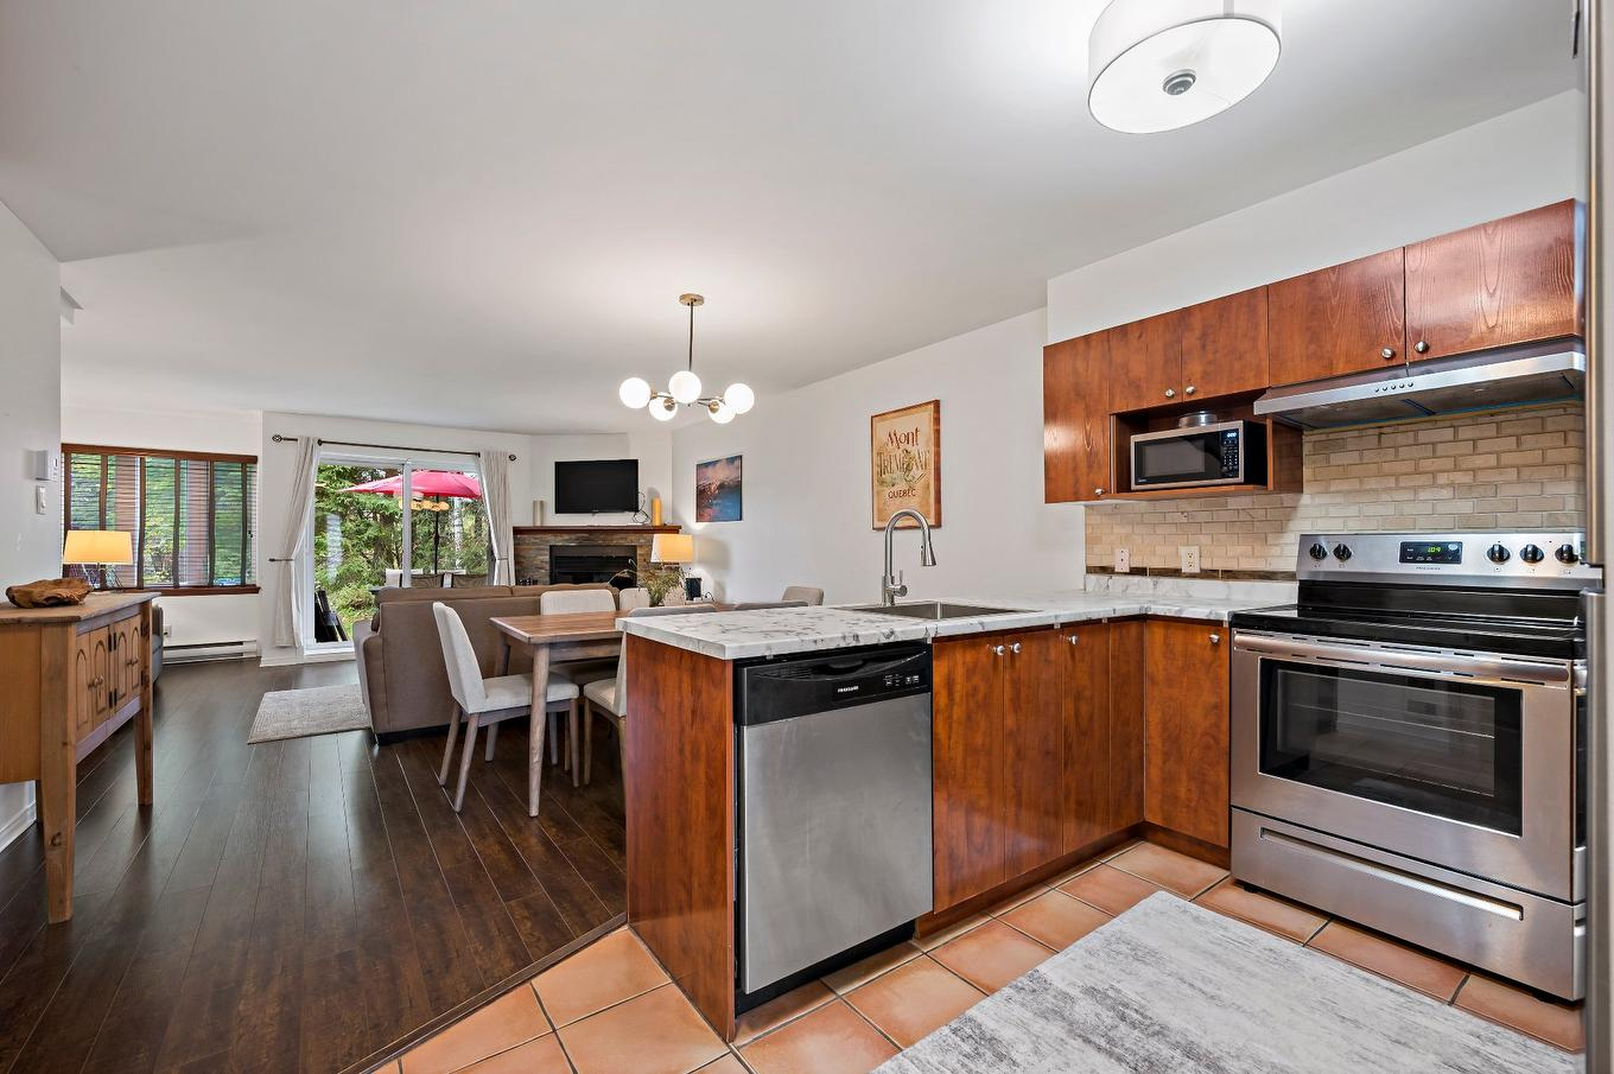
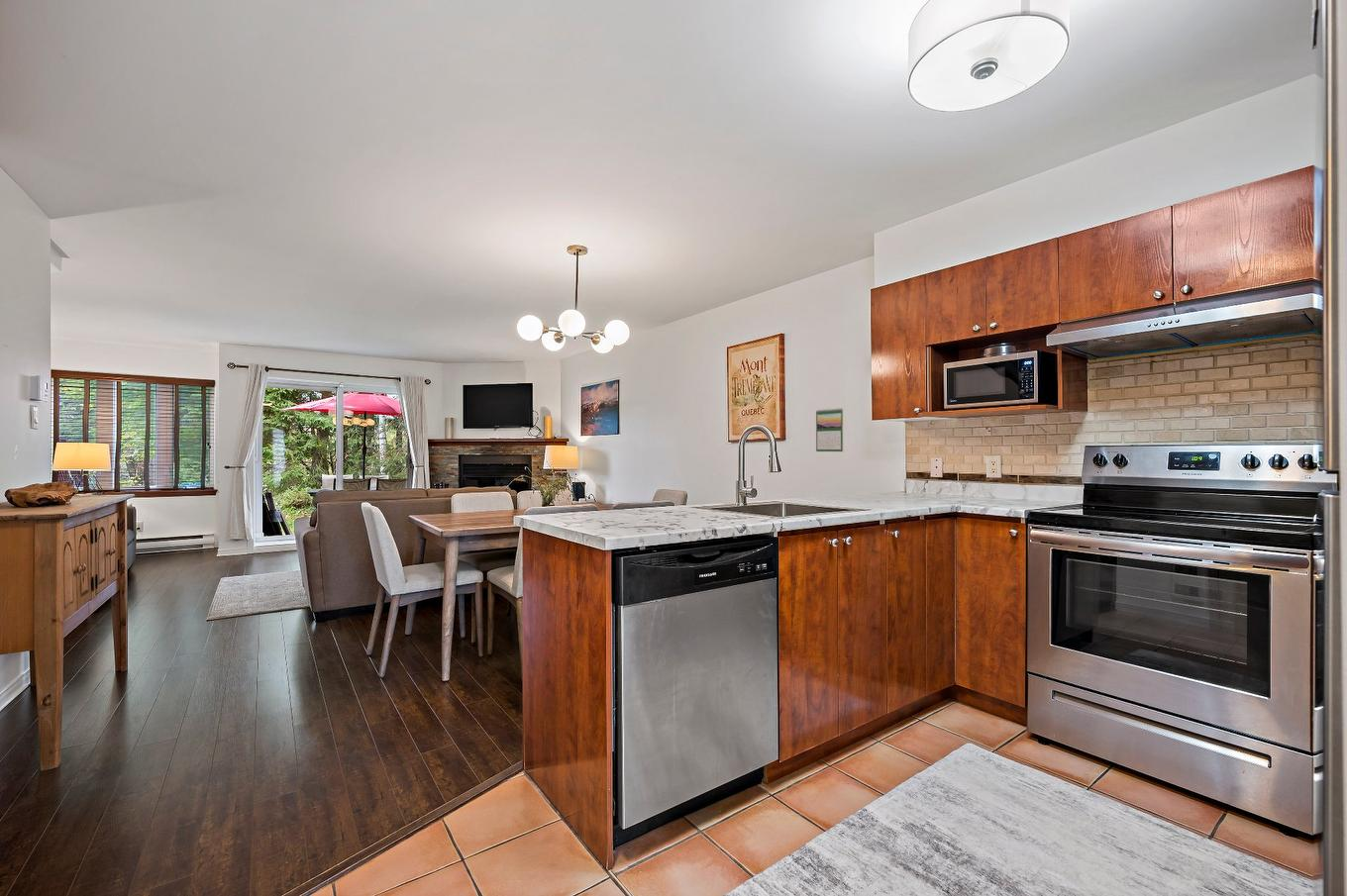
+ calendar (829, 430)
